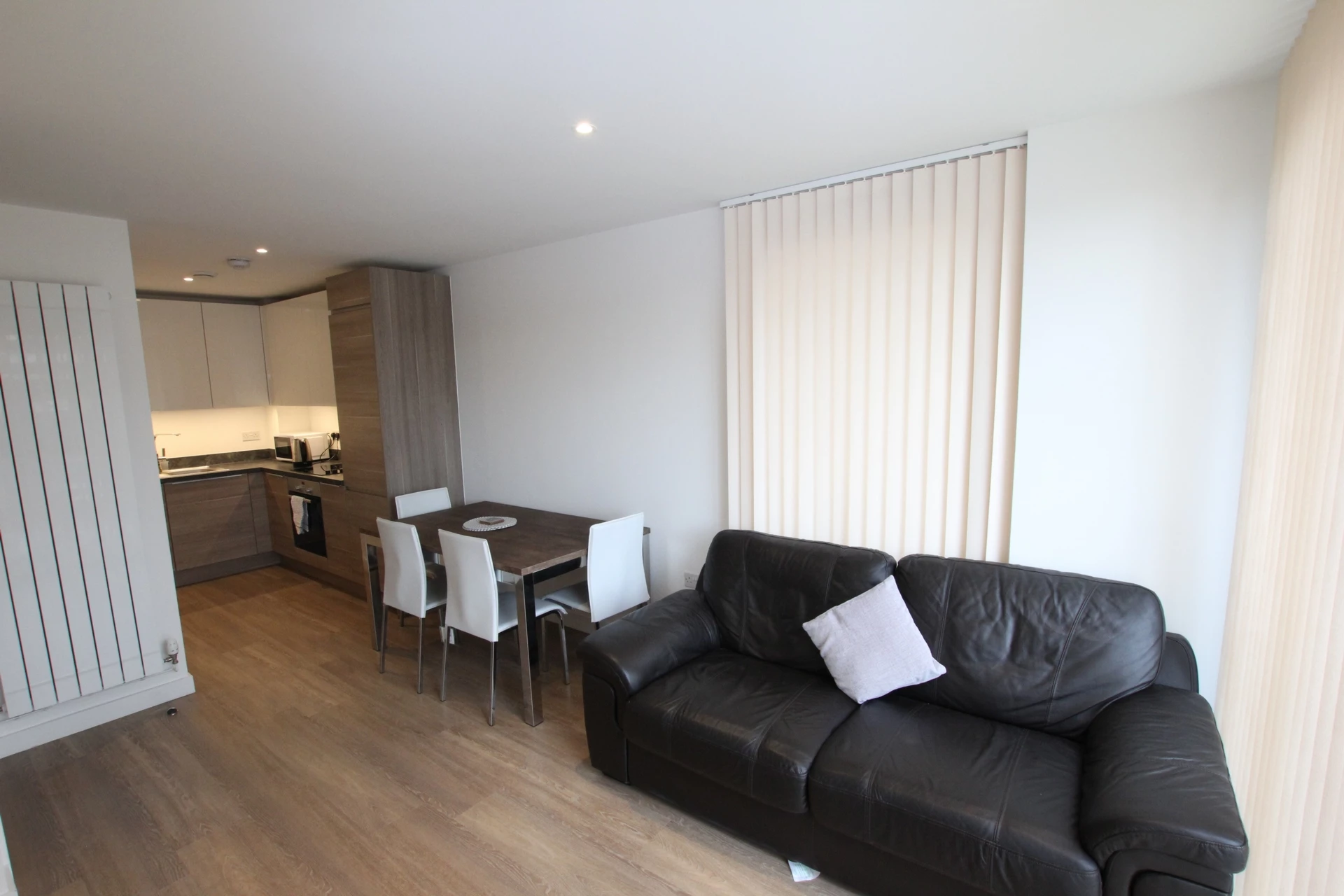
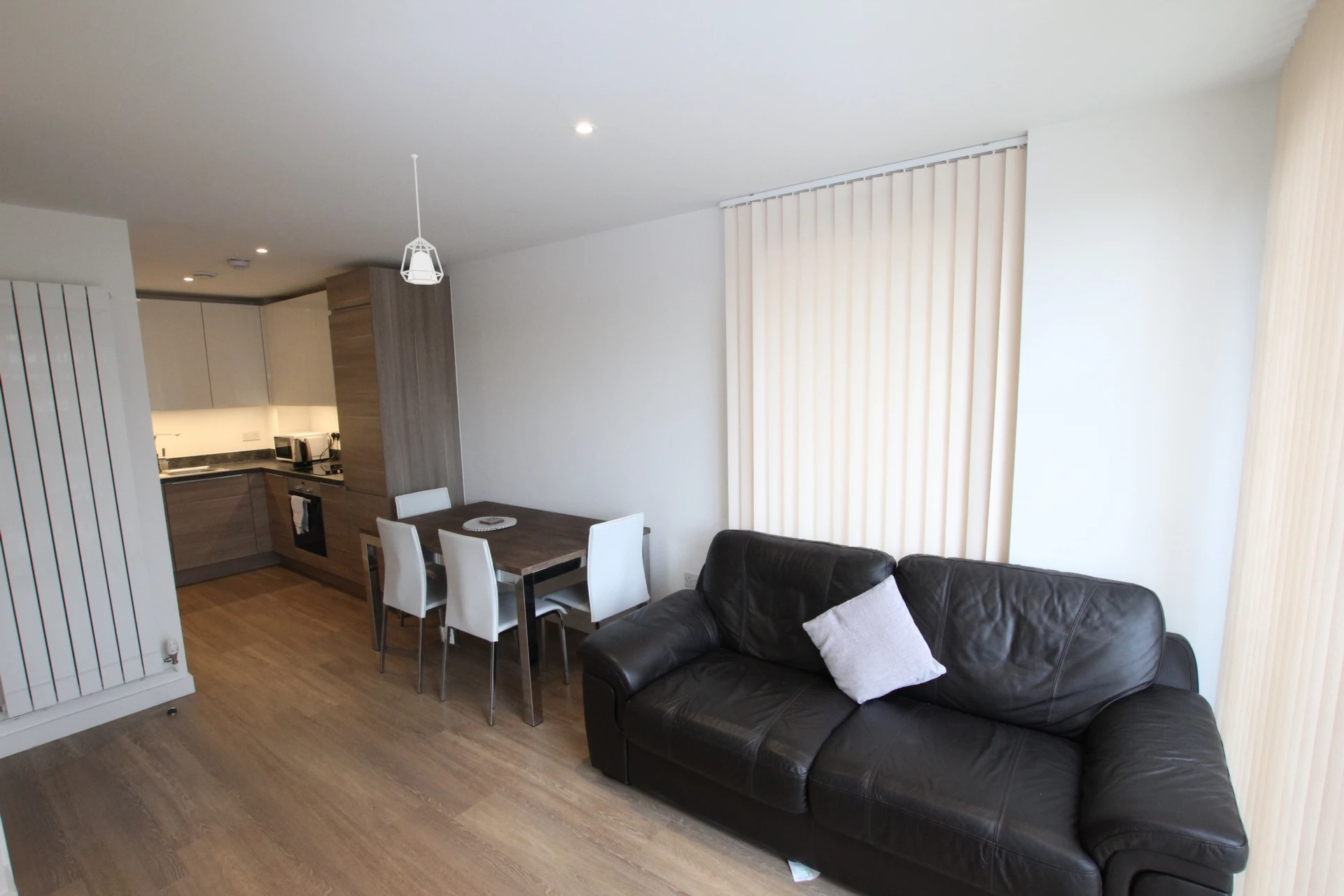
+ pendant lamp (419, 219)
